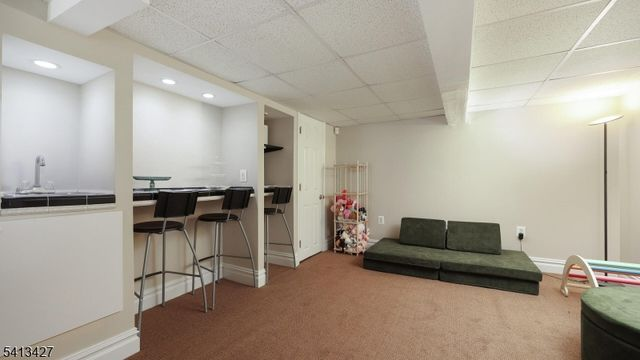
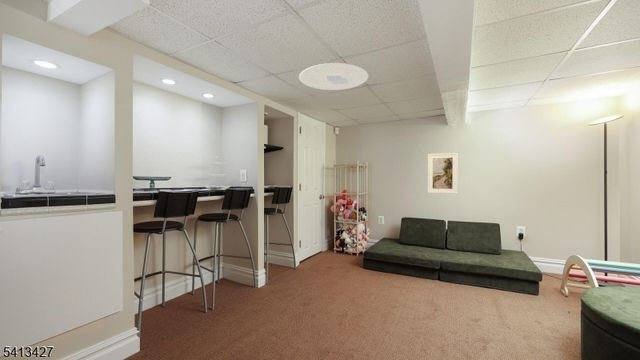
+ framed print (442, 173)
+ ceiling light (333, 74)
